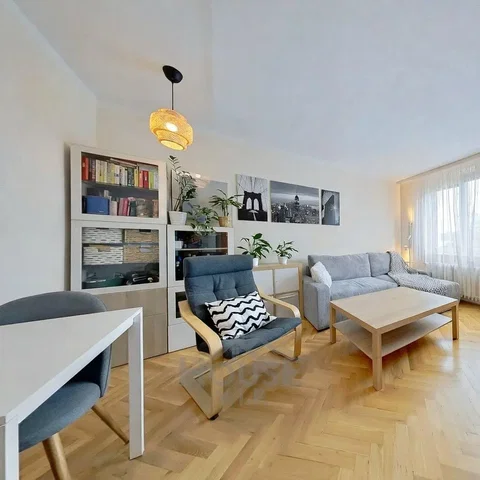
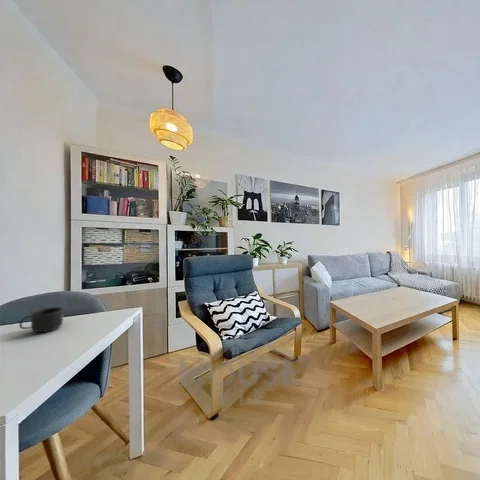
+ mug (42, 321)
